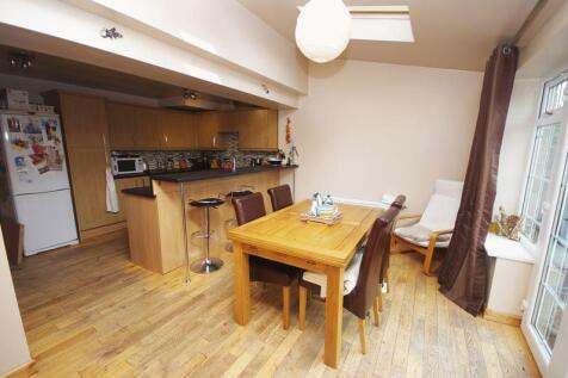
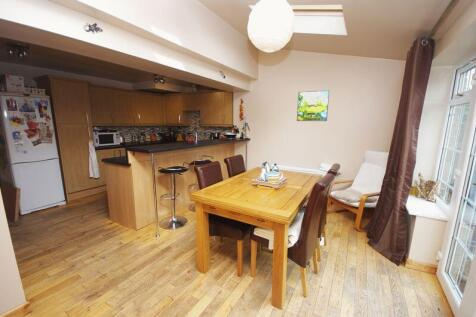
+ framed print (312, 106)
